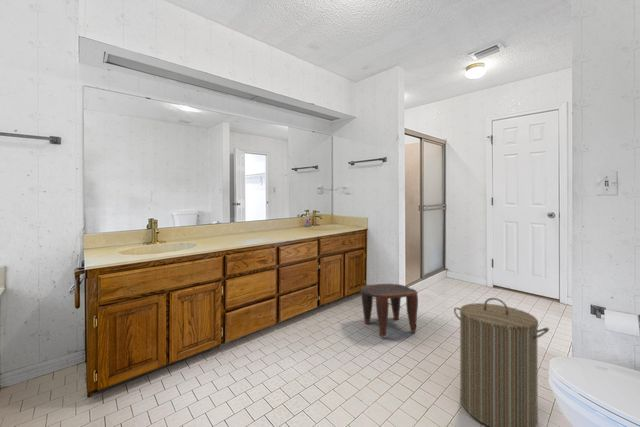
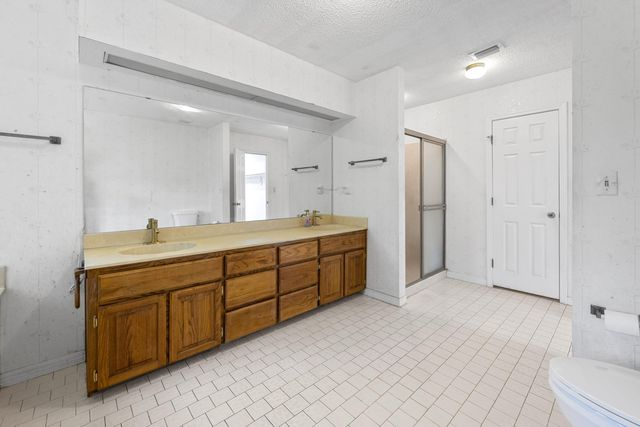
- laundry hamper (496, 353)
- stool (387, 307)
